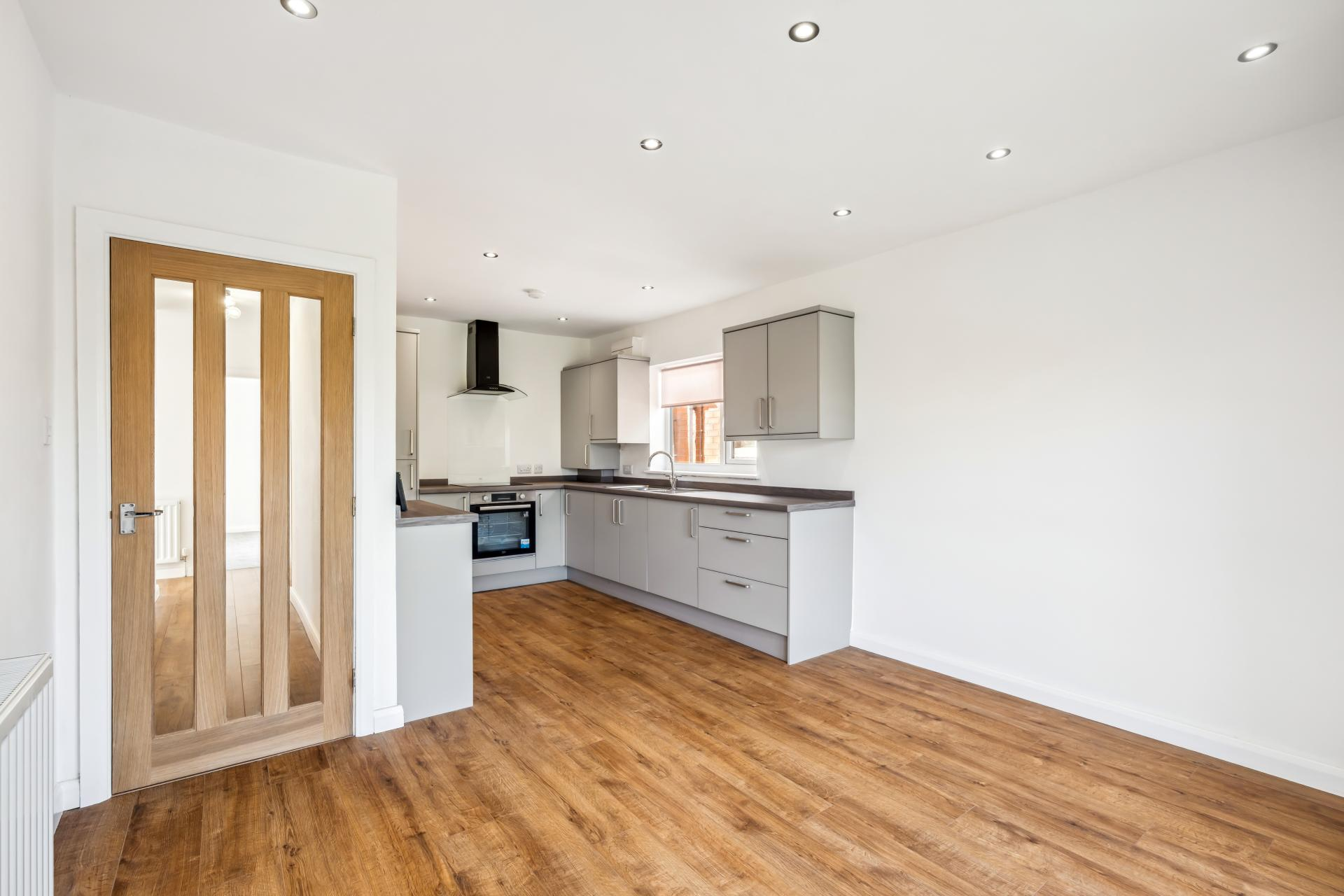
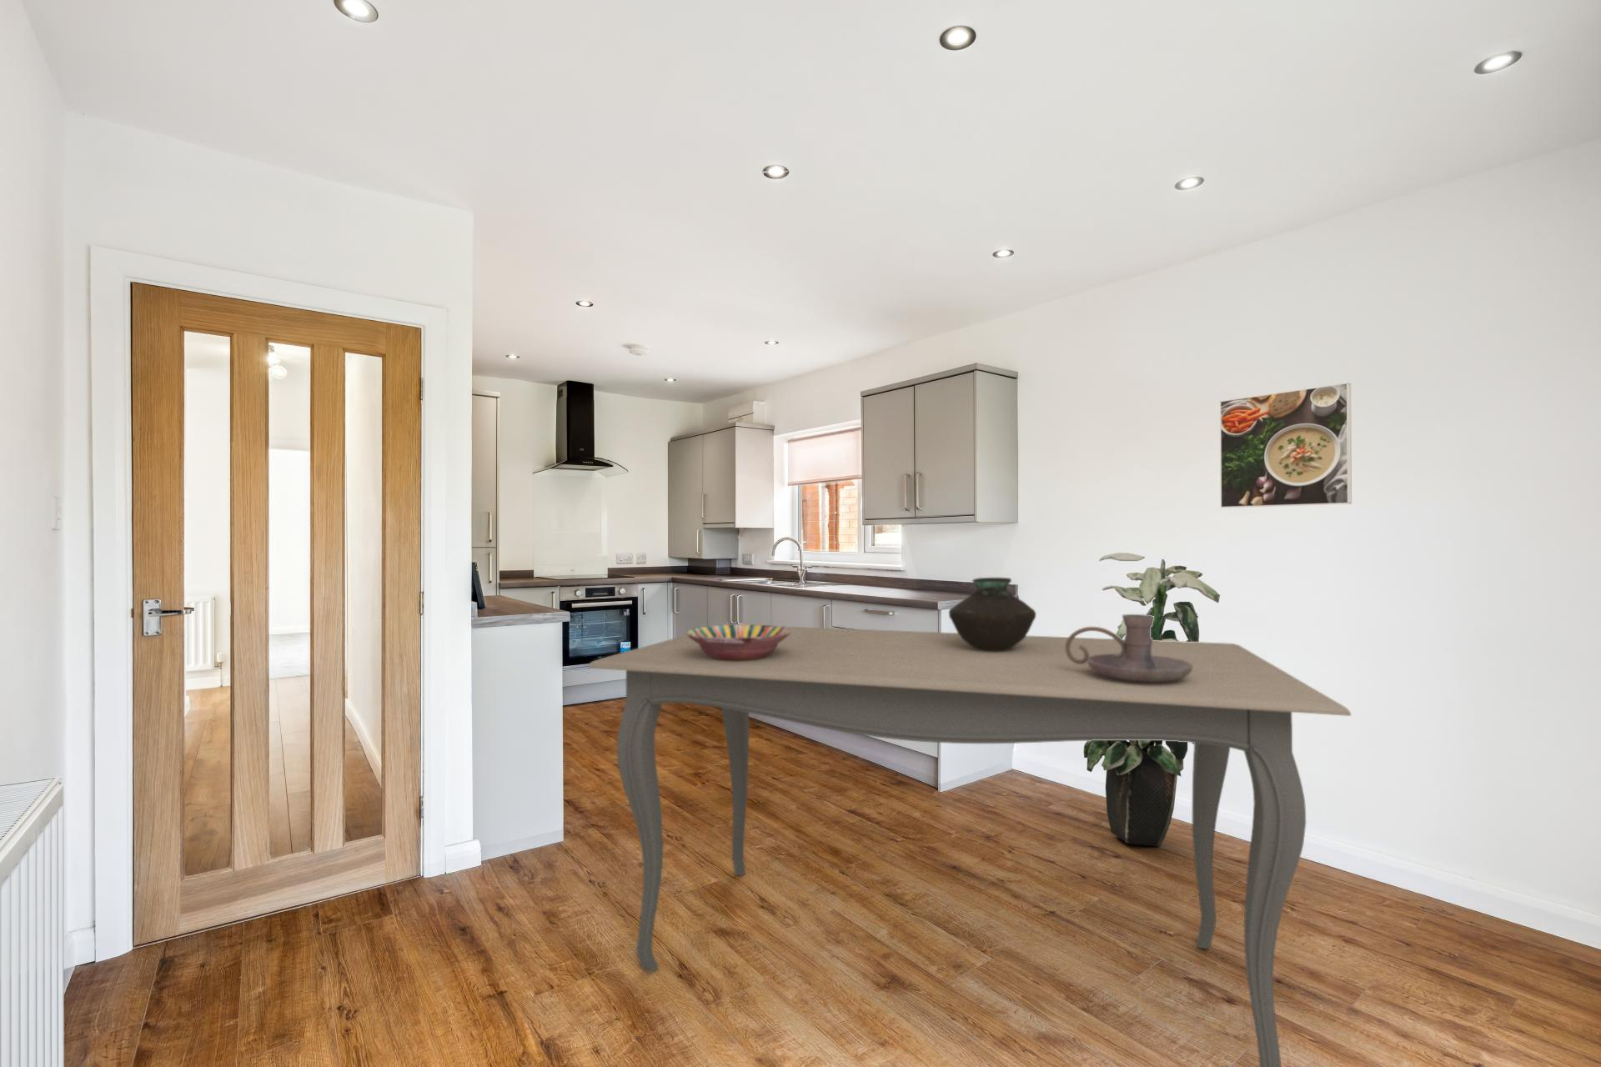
+ dining table (935, 742)
+ indoor plant (1141, 741)
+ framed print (1282, 449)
+ vase (991, 613)
+ serving bowl (739, 643)
+ candle holder (1126, 645)
